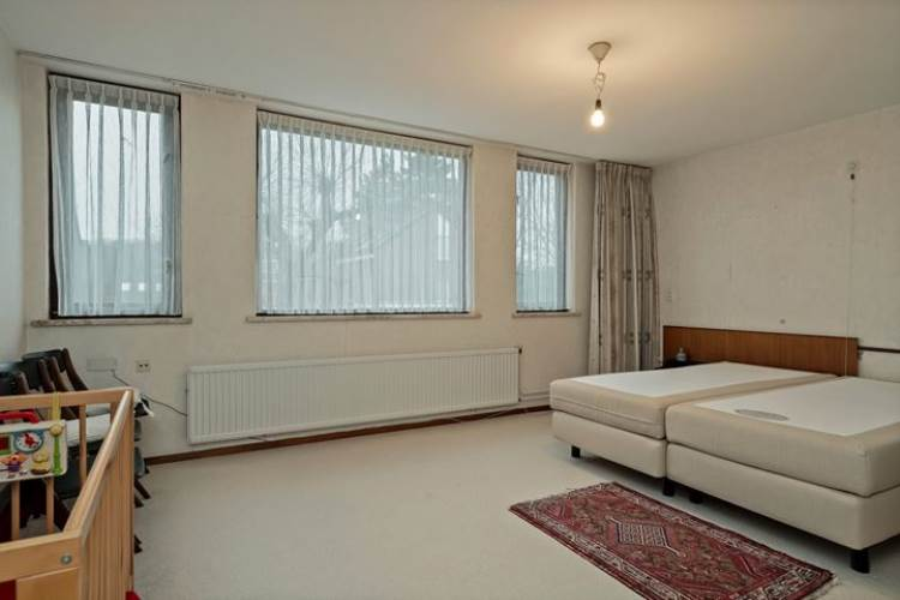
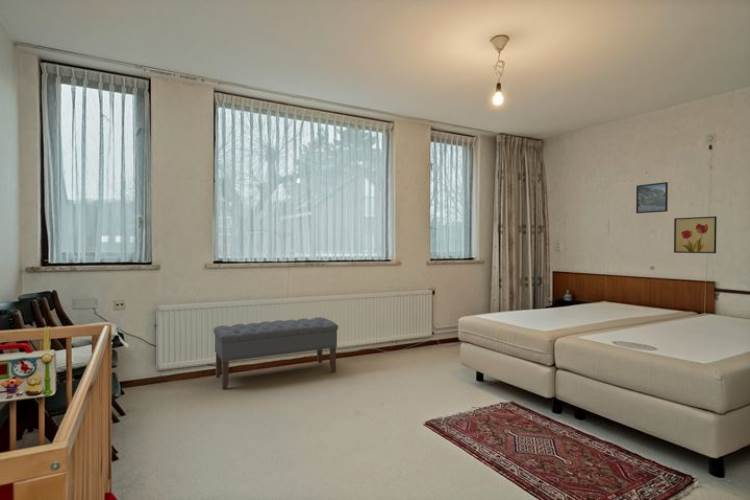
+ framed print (651, 198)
+ wall art (694, 235)
+ bench (277, 348)
